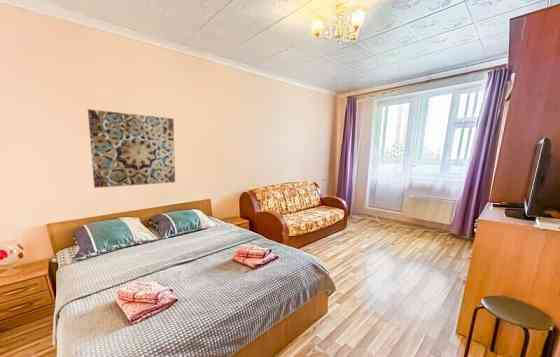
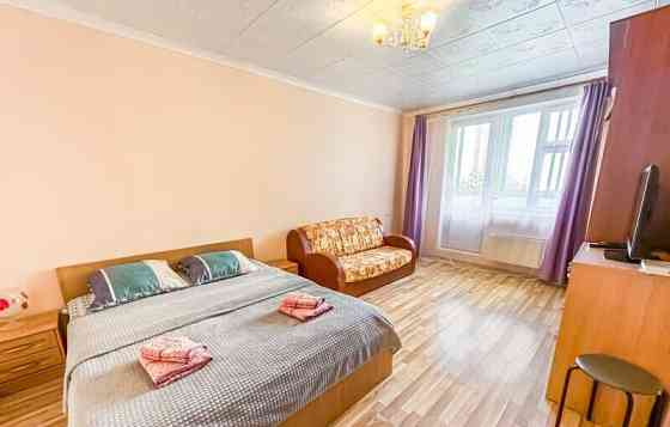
- wall art (136, 150)
